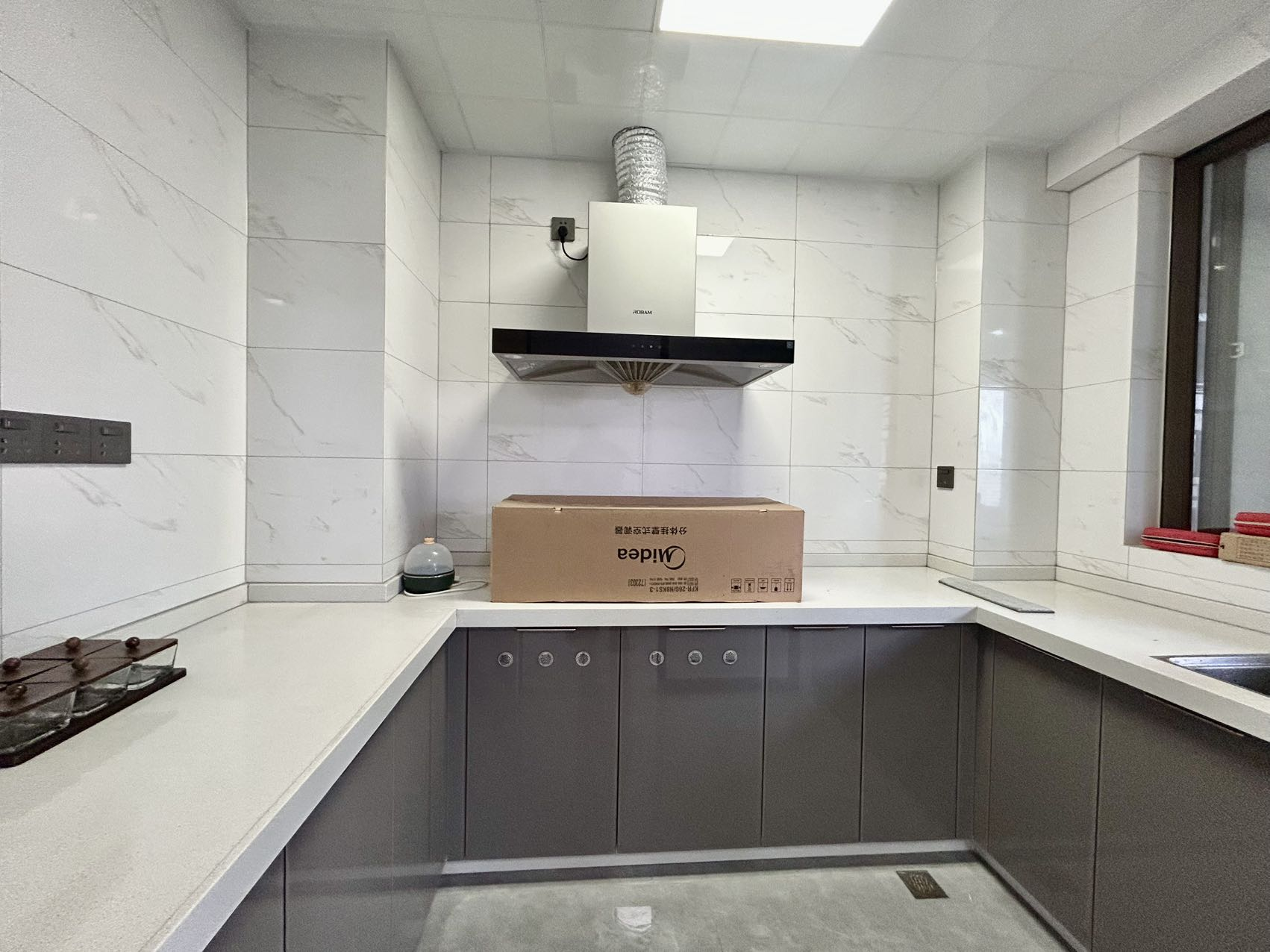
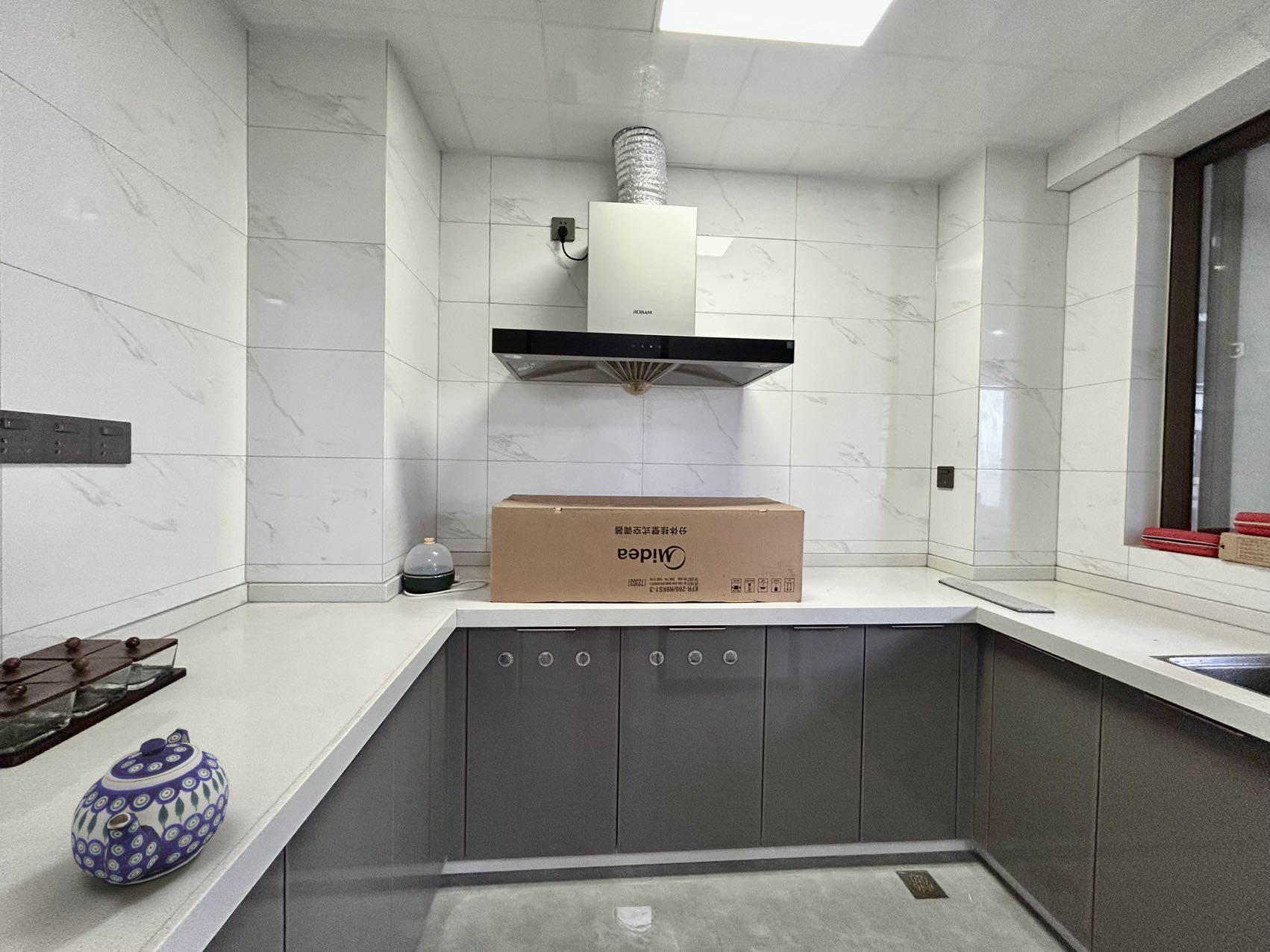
+ teapot (155, 797)
